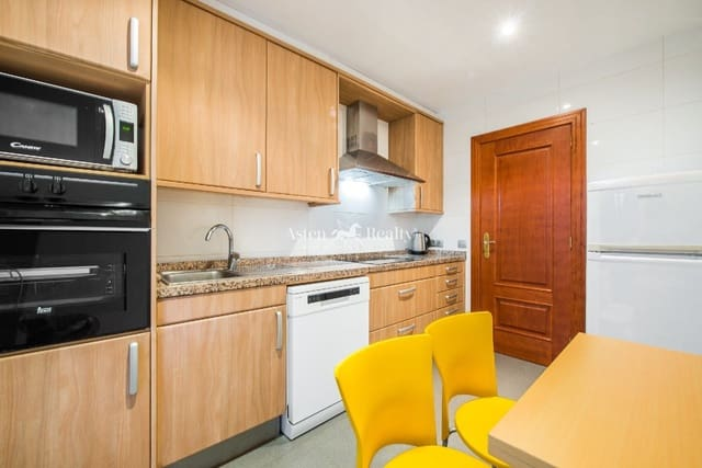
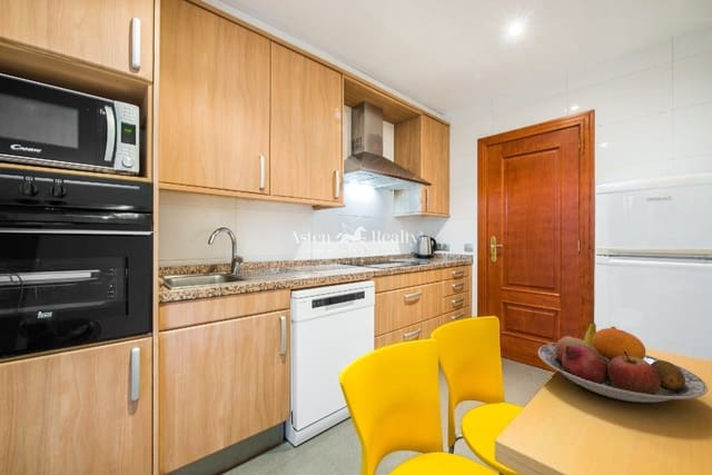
+ fruit bowl (611, 358)
